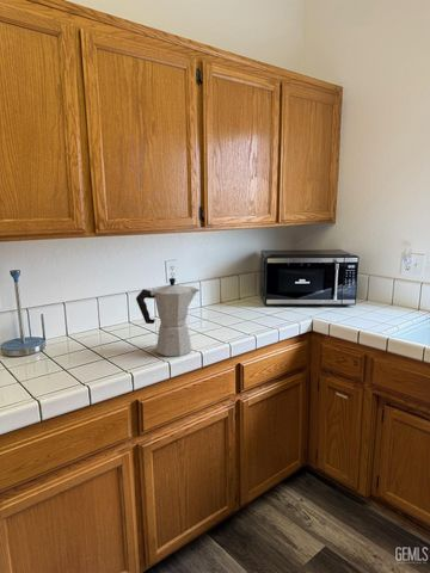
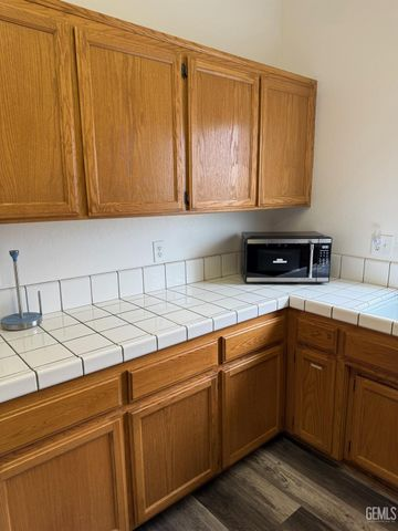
- moka pot (168, 315)
